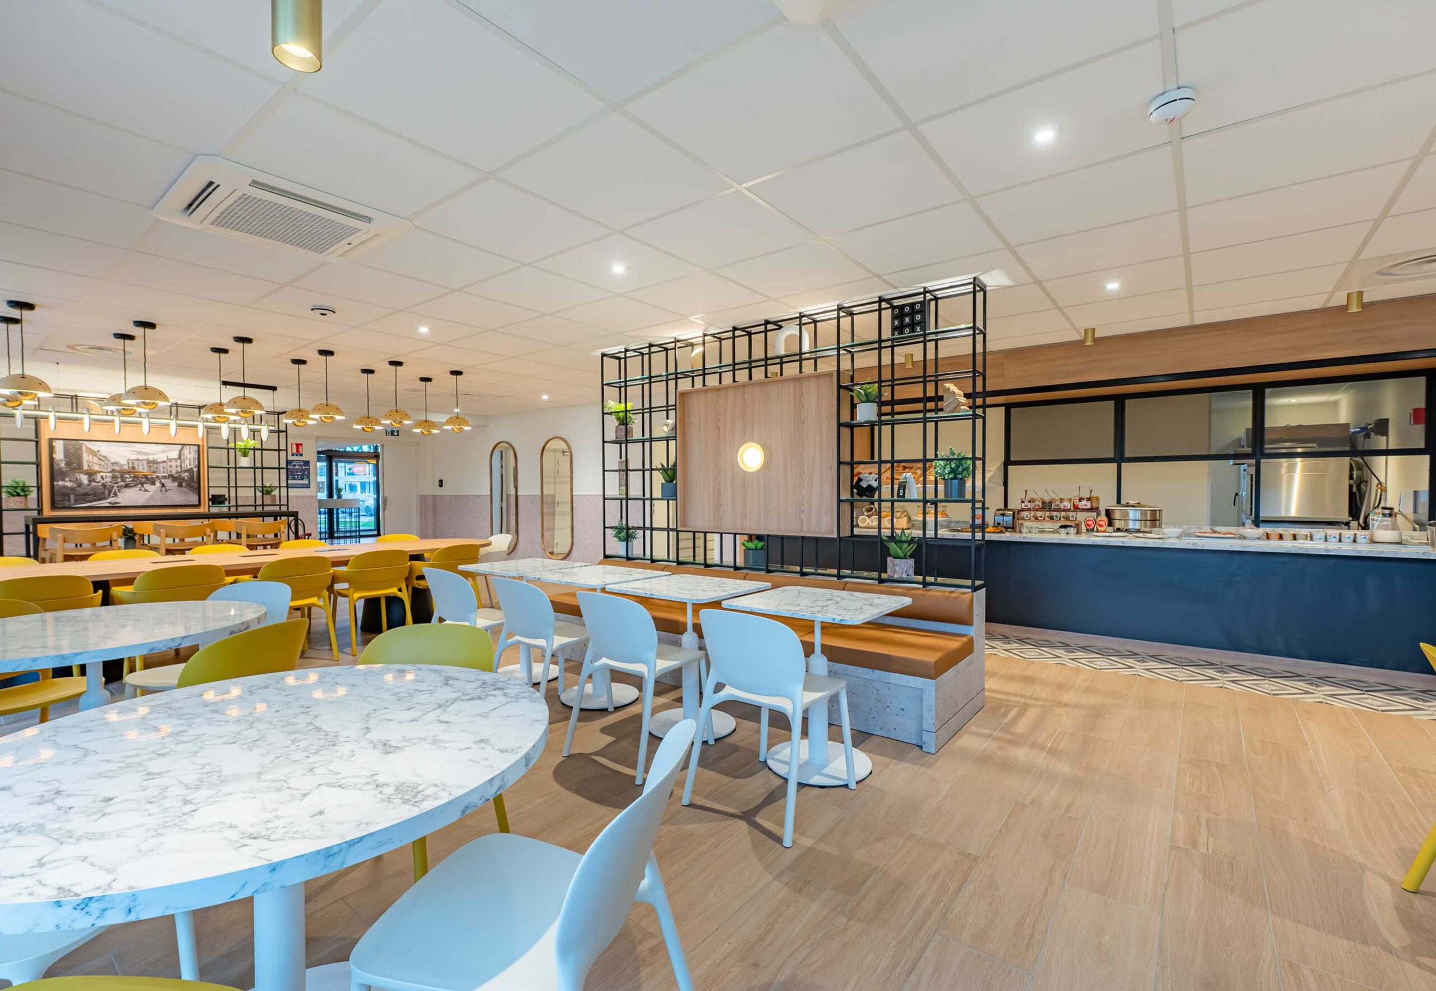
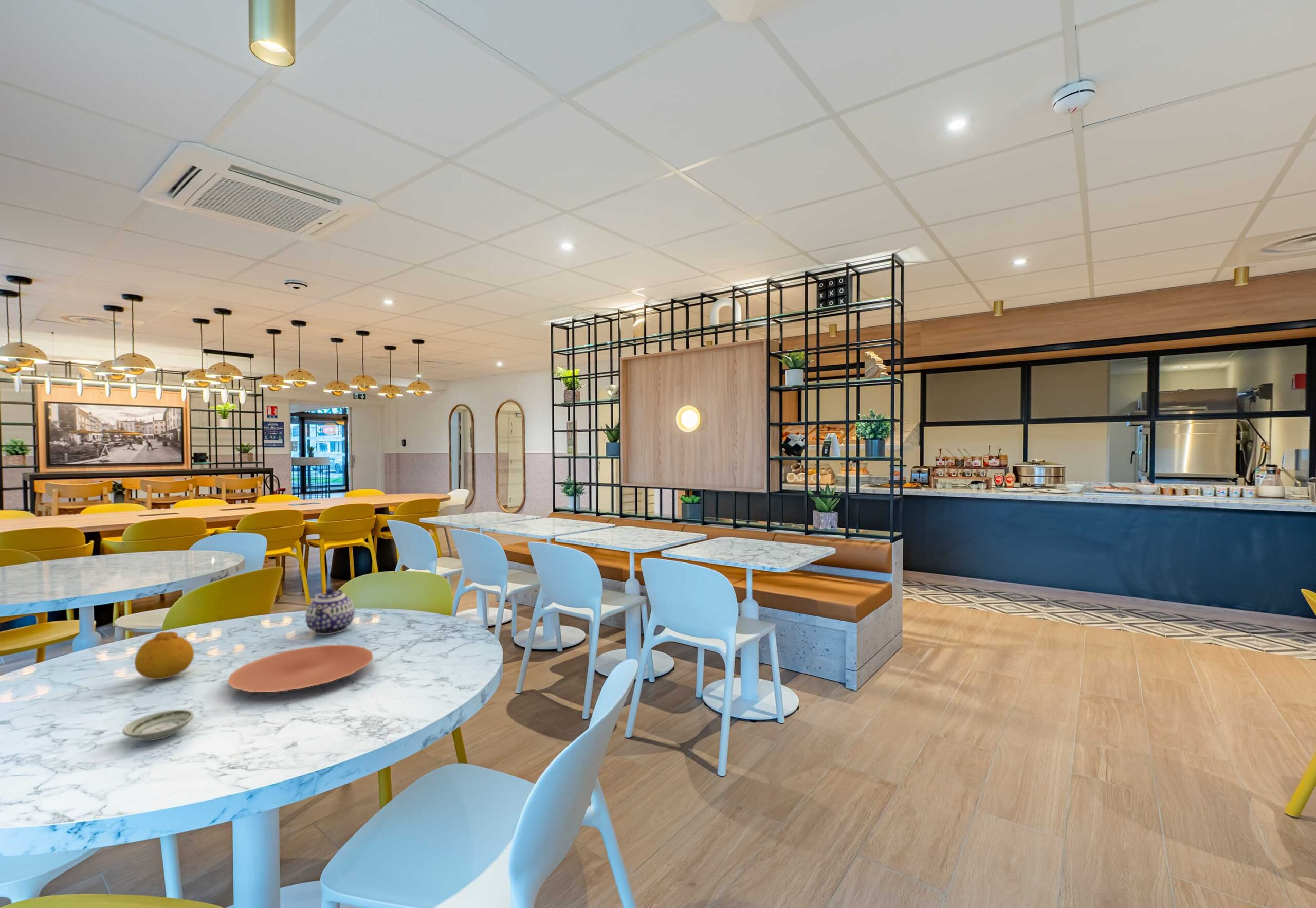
+ plate (304, 671)
+ saucer (159, 727)
+ teapot (331, 609)
+ fruit (164, 655)
